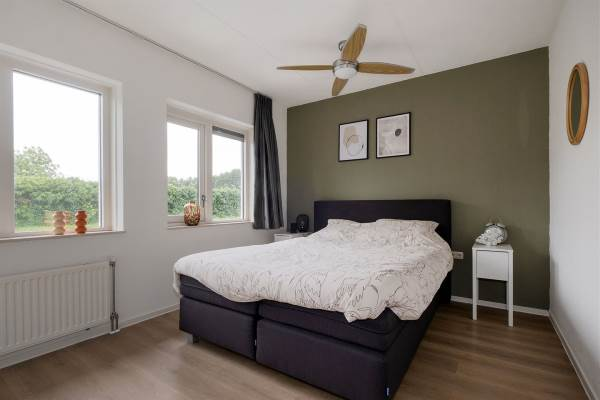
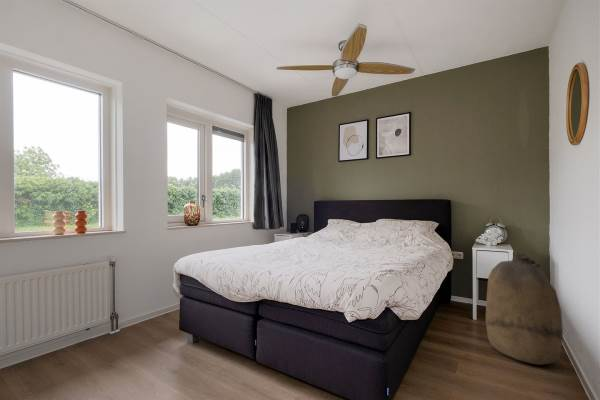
+ bag (521, 301)
